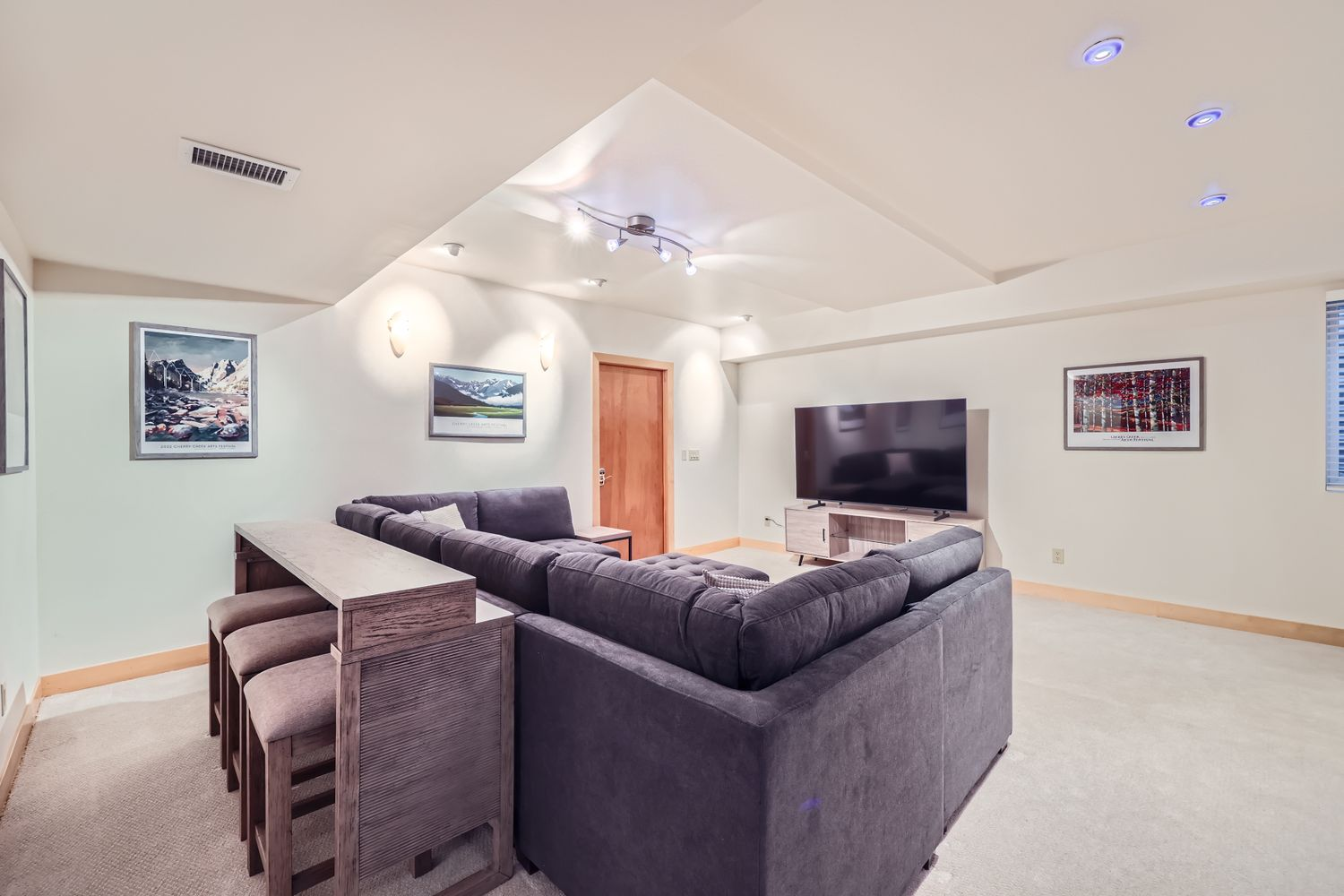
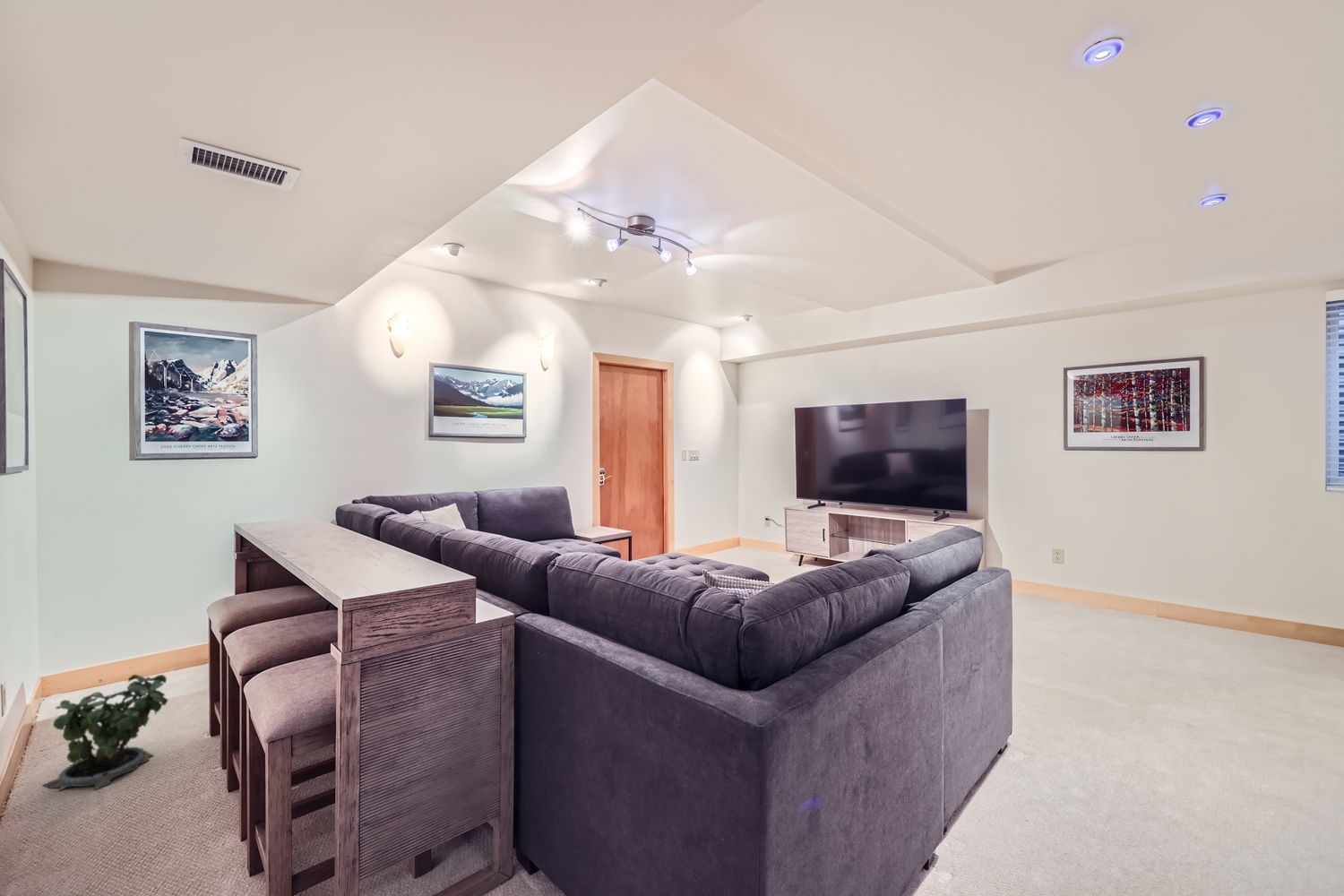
+ potted plant (112, 723)
